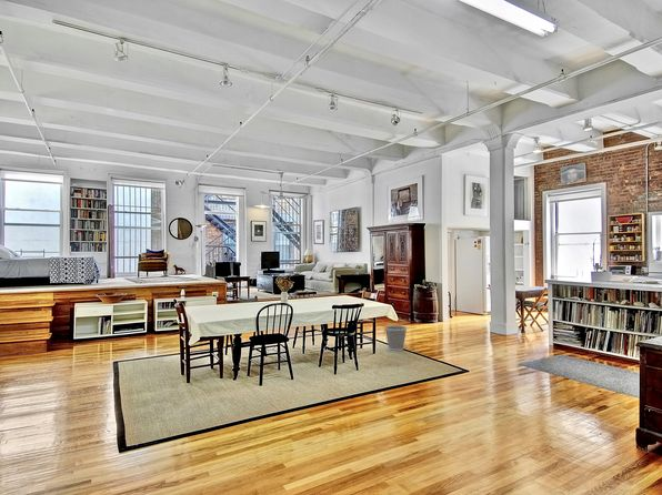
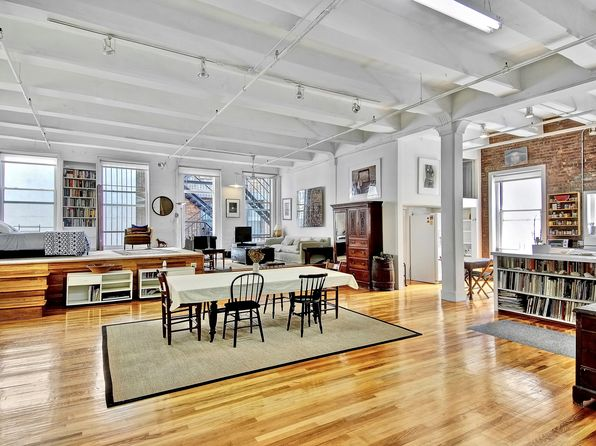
- wastebasket (395, 337)
